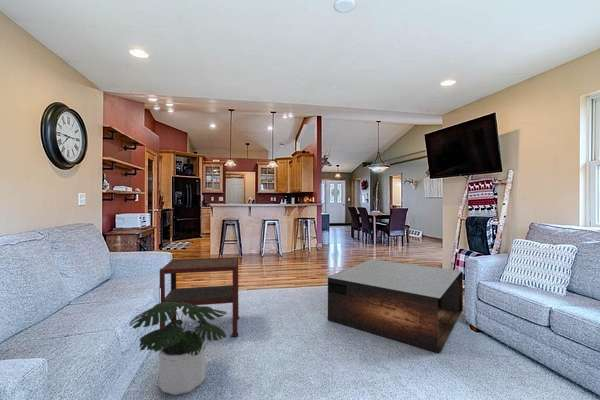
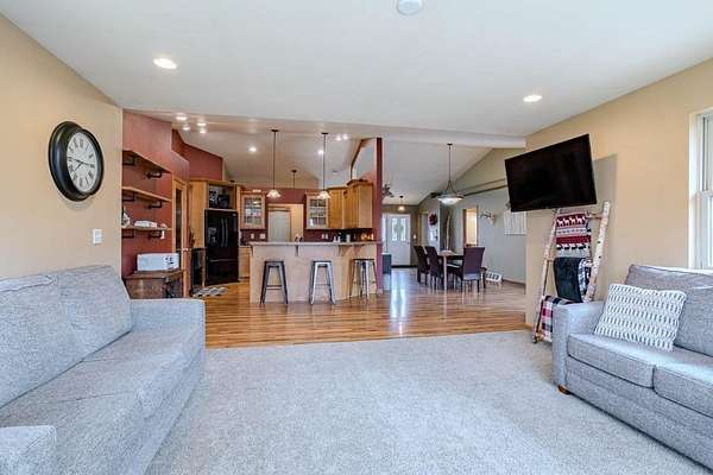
- potted plant (185, 341)
- side table (202, 295)
- coffee table (397, 294)
